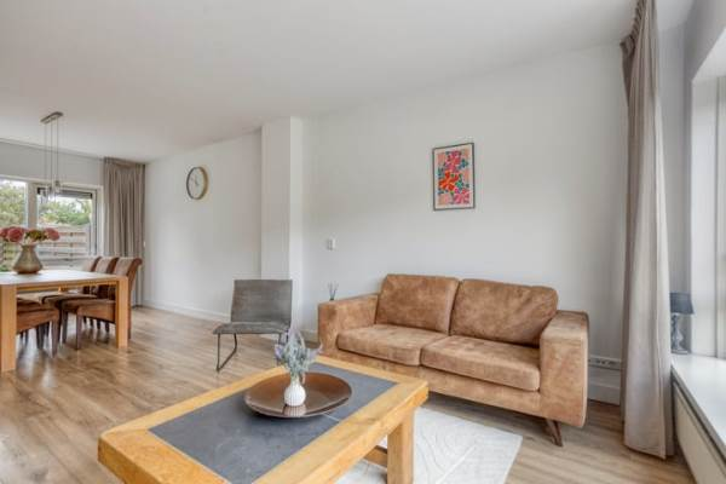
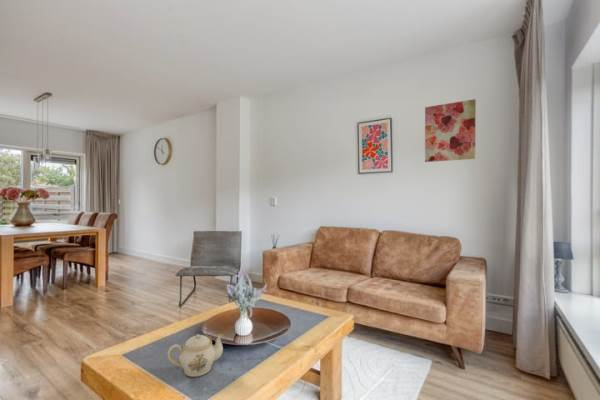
+ teapot (196, 352)
+ wall art (449, 132)
